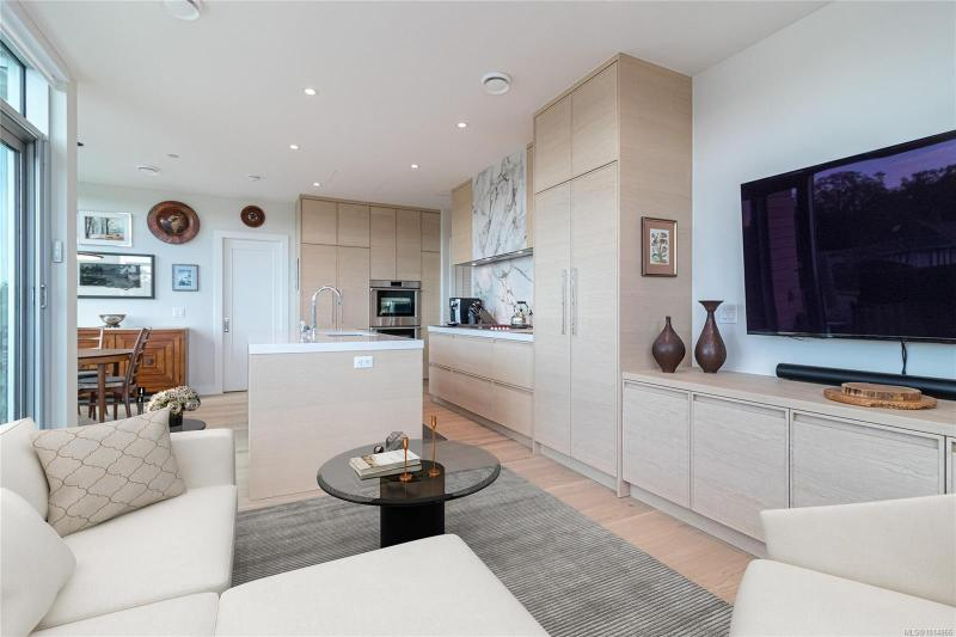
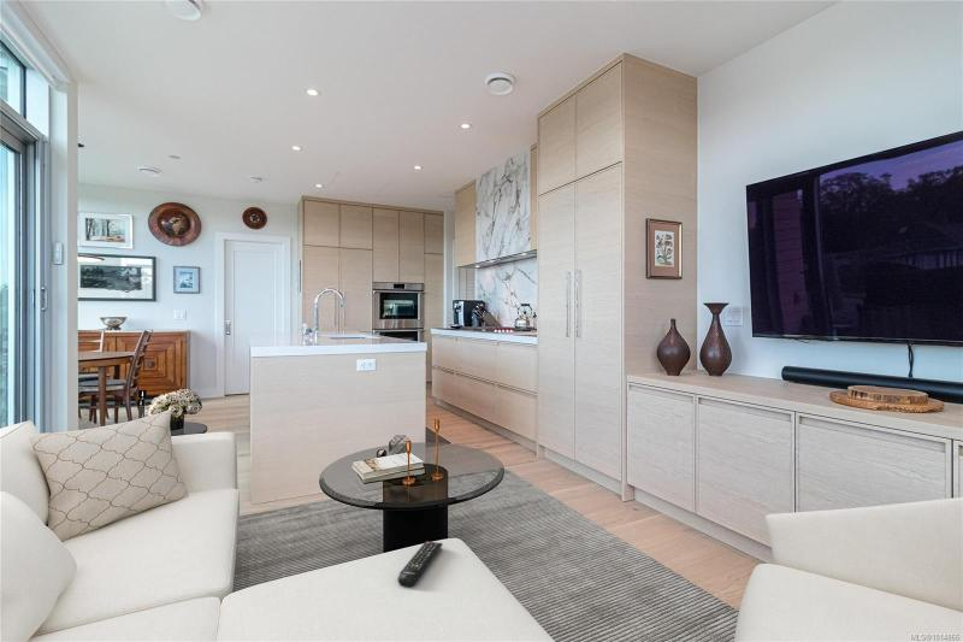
+ remote control (421, 560)
